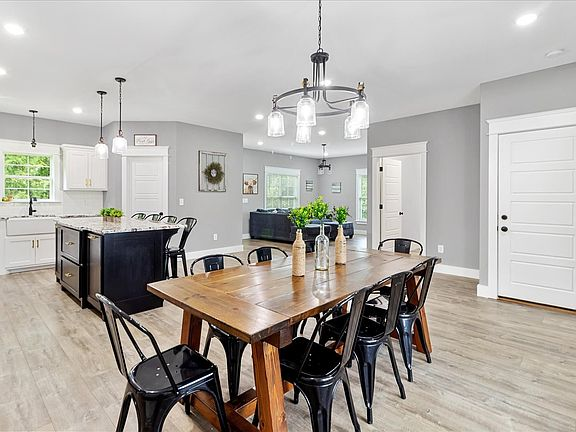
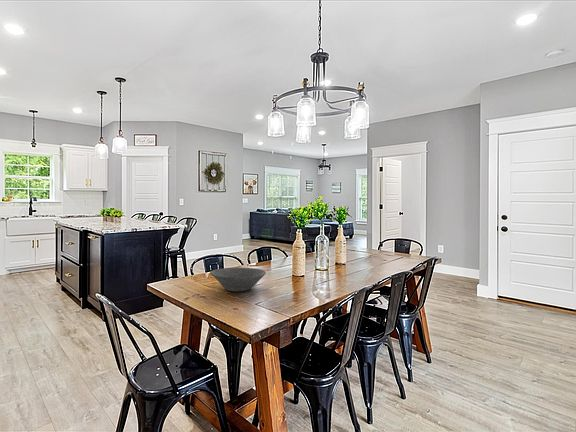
+ bowl (238, 280)
